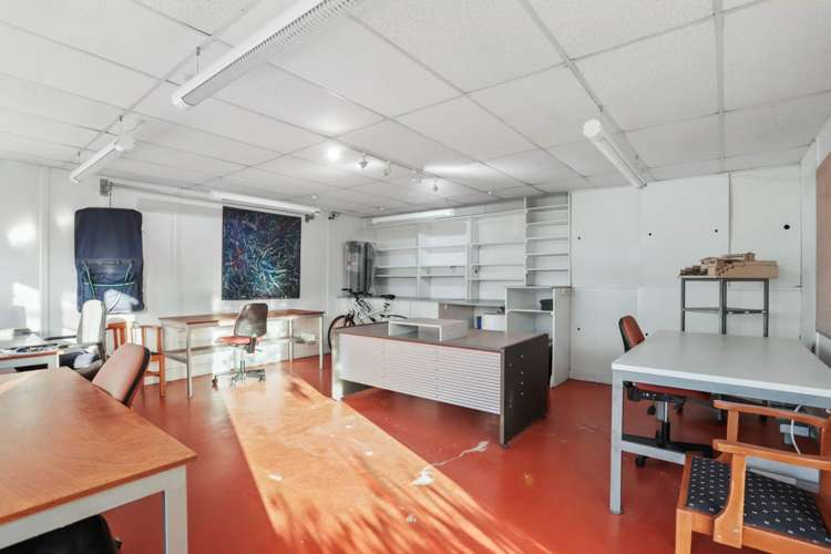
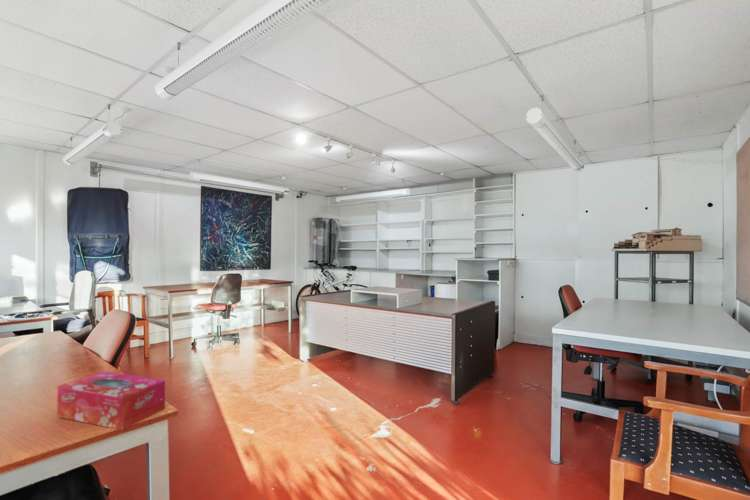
+ tissue box (112, 398)
